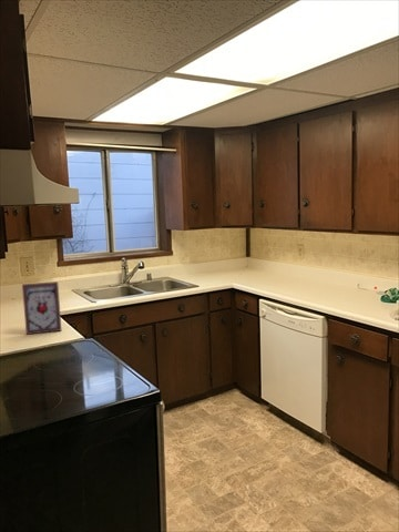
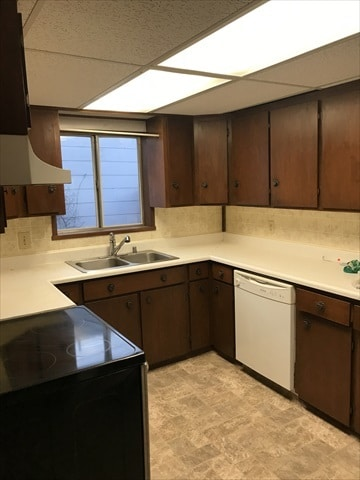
- picture frame (42, 306)
